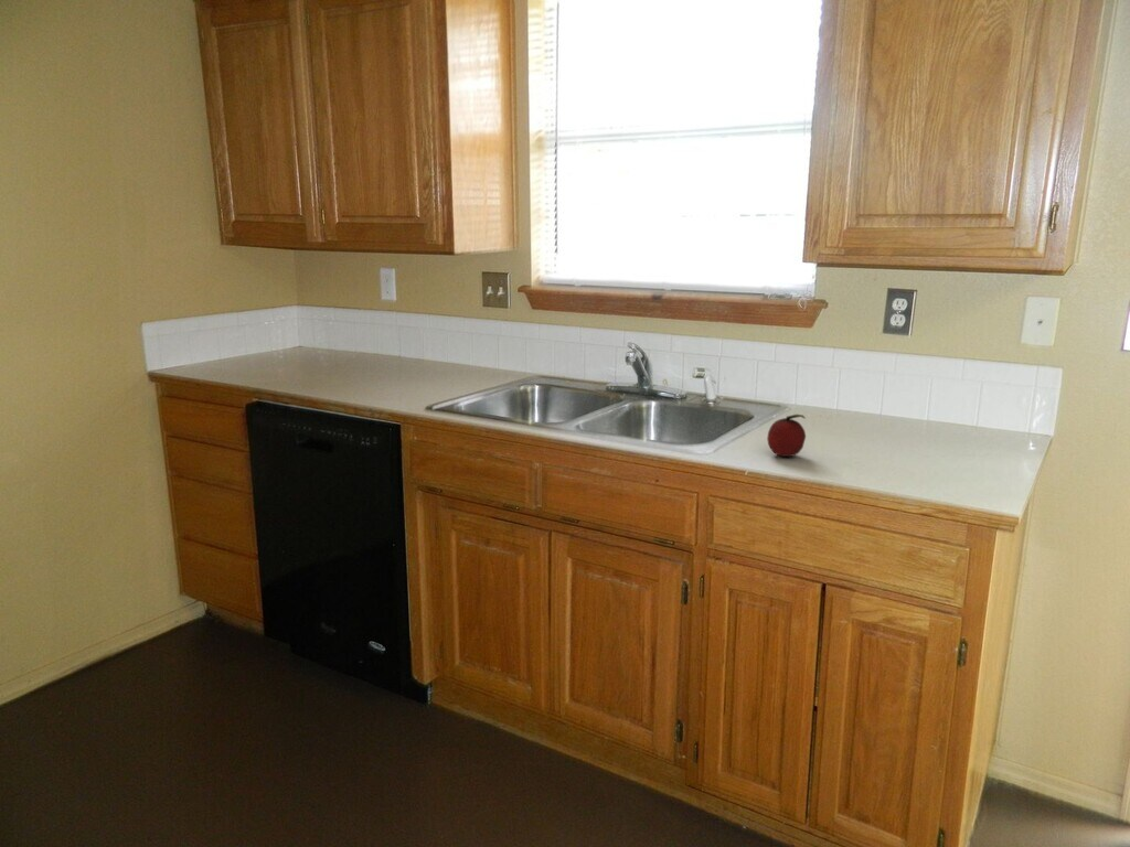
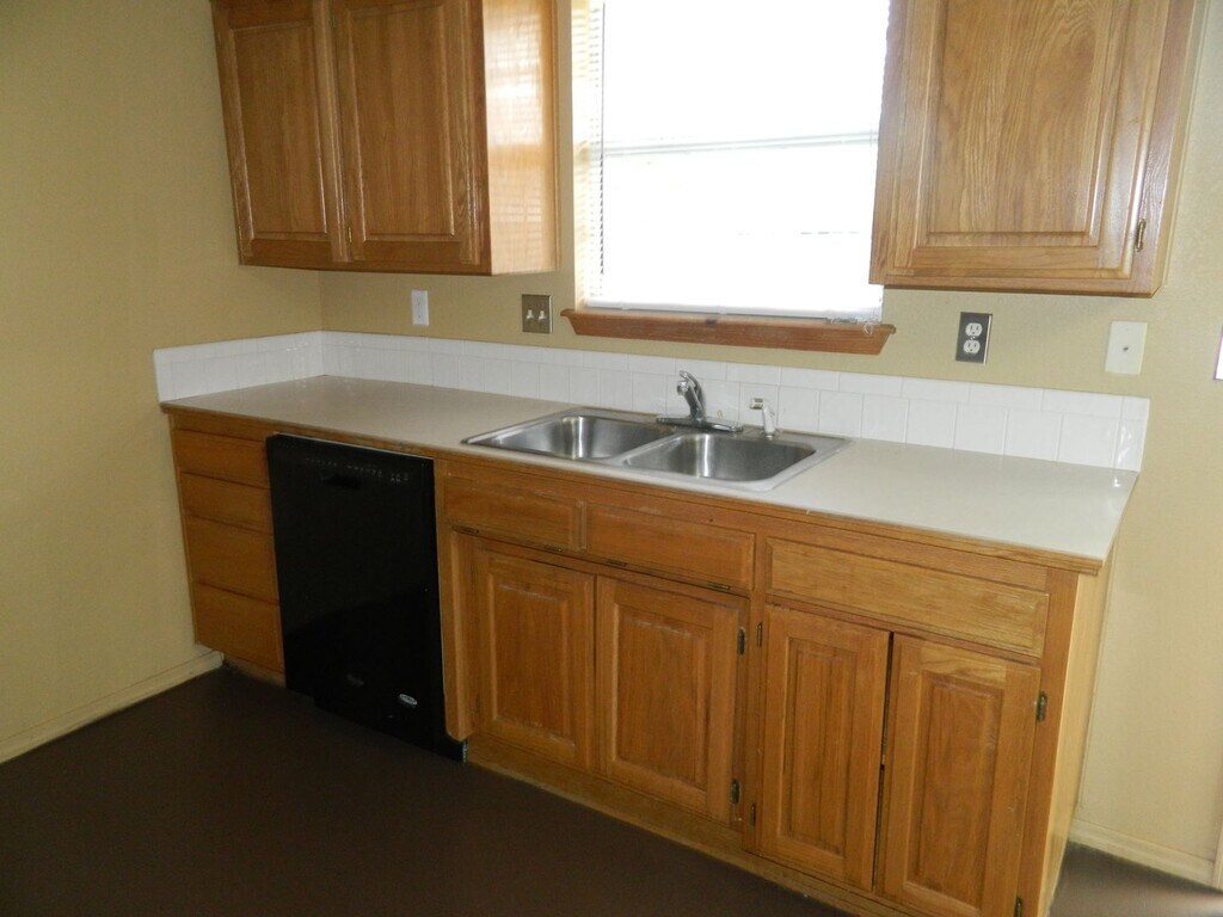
- fruit (787, 433)
